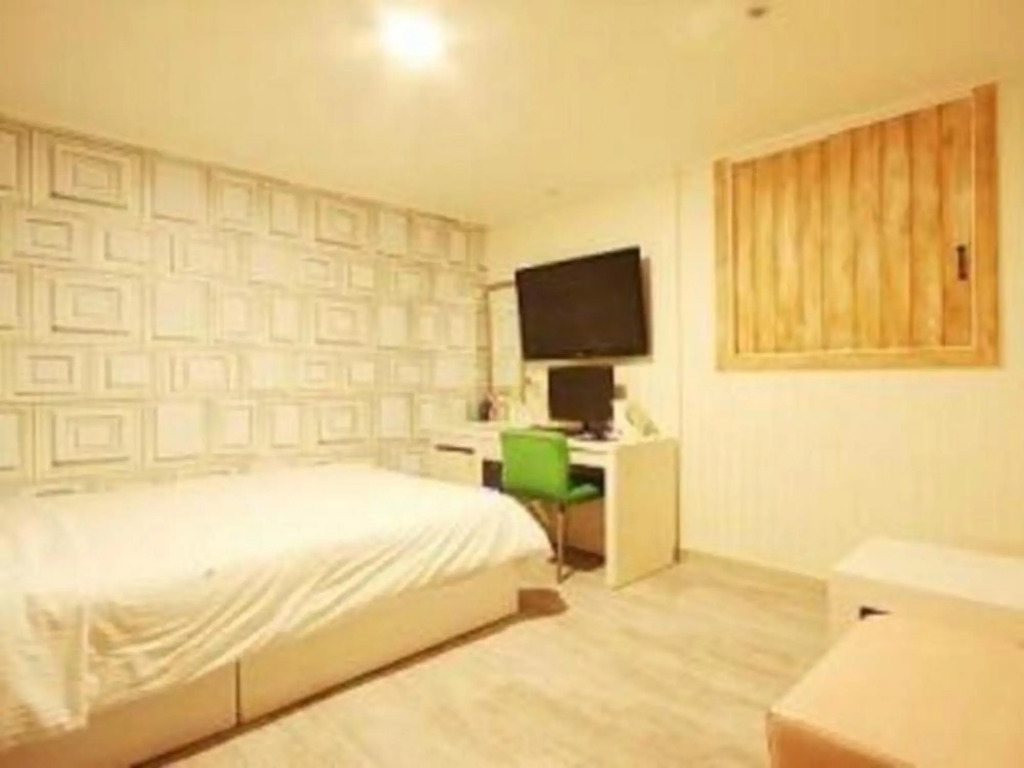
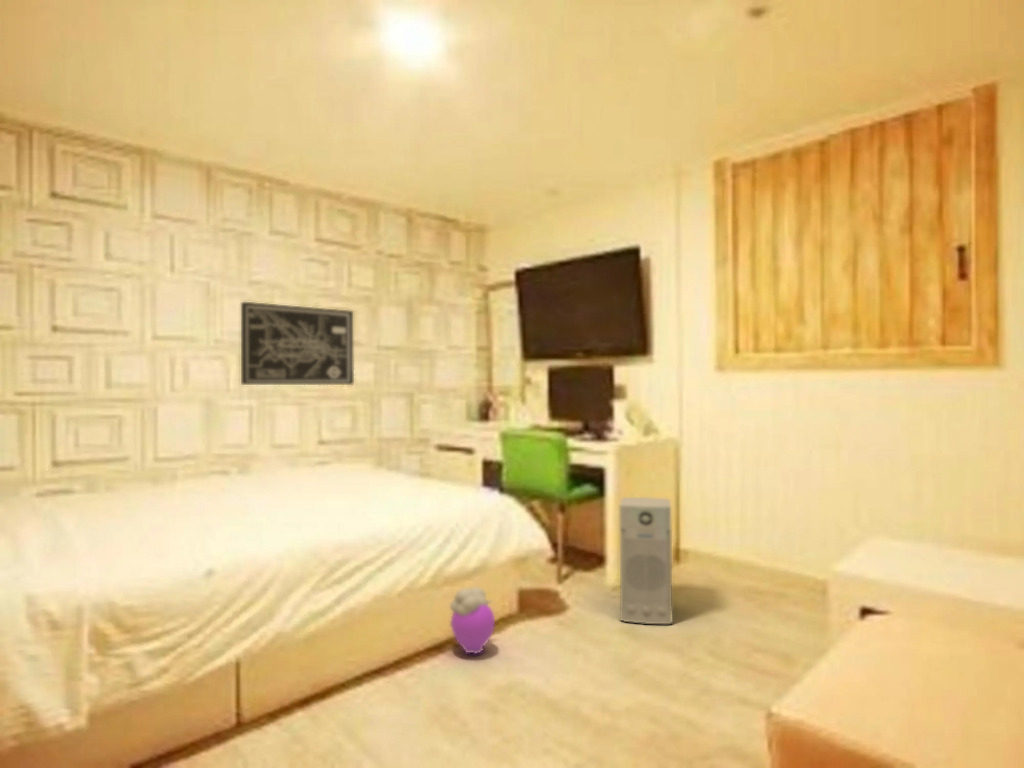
+ wall art (300, 345)
+ plush toy (475, 618)
+ air purifier (645, 557)
